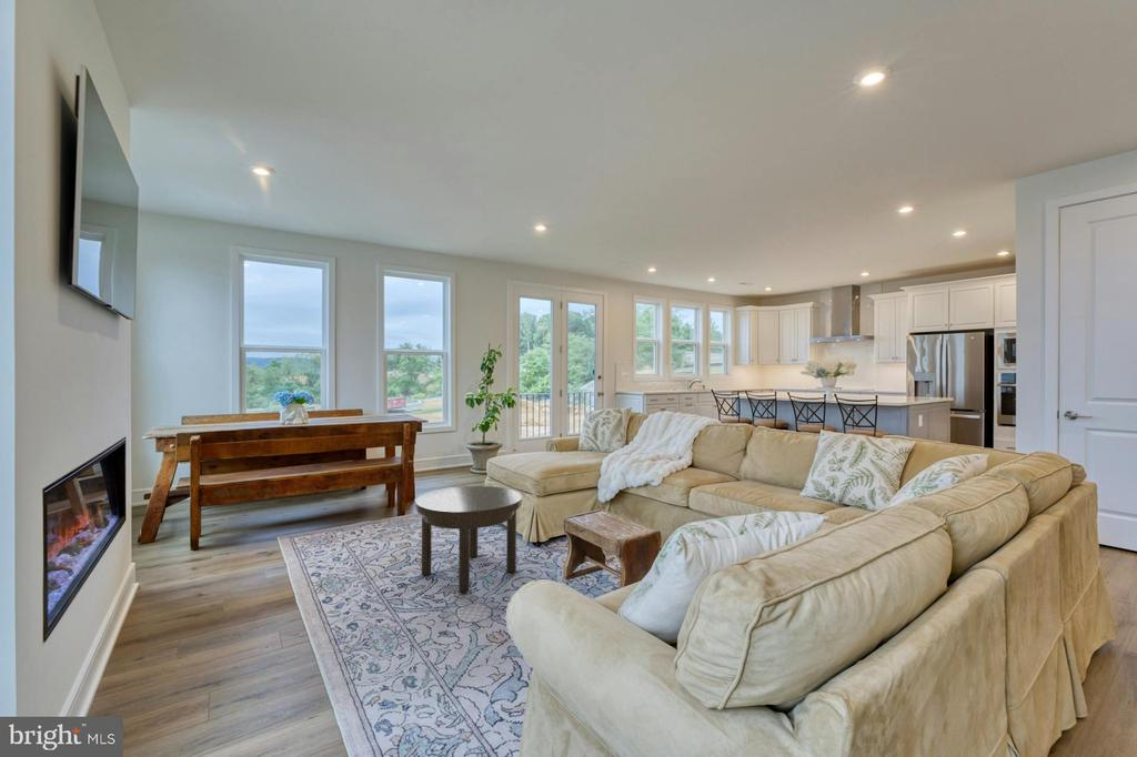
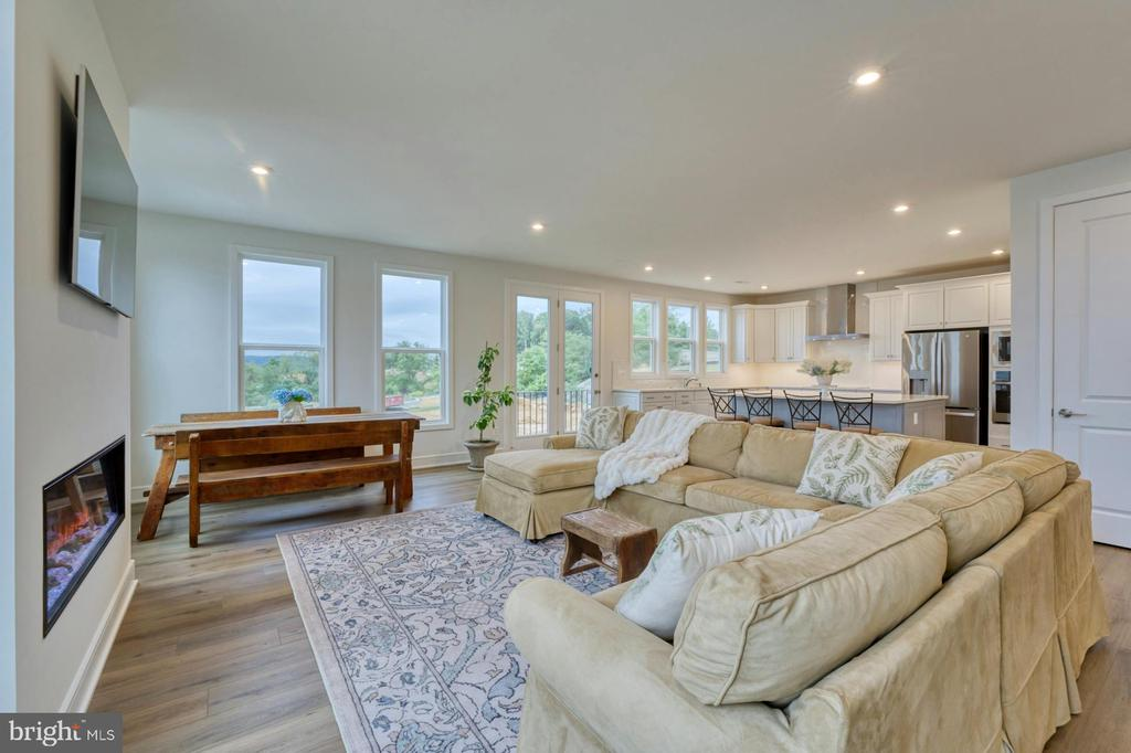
- side table (469, 534)
